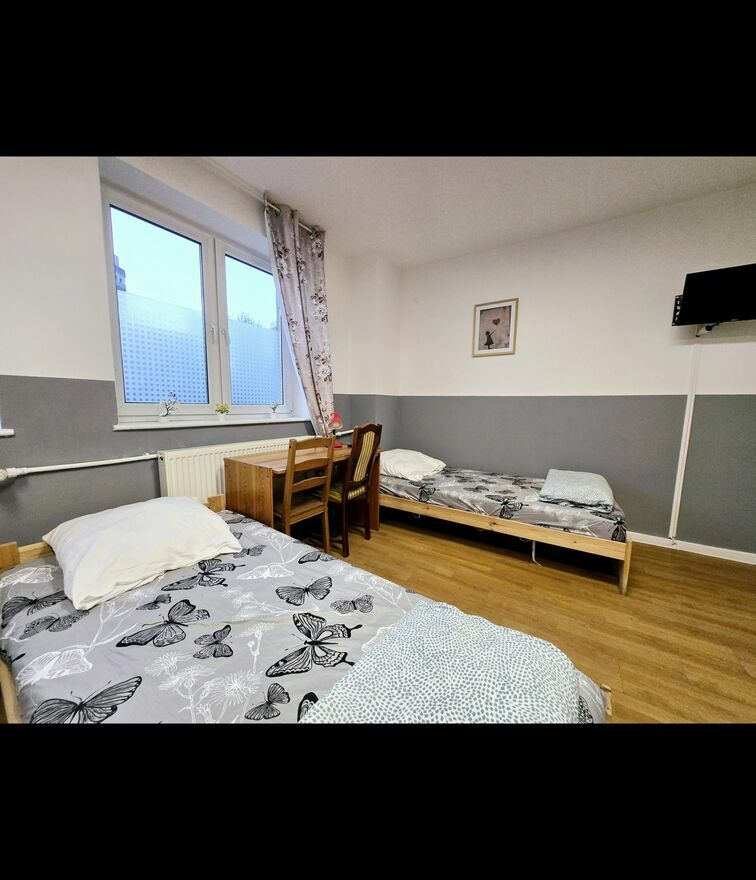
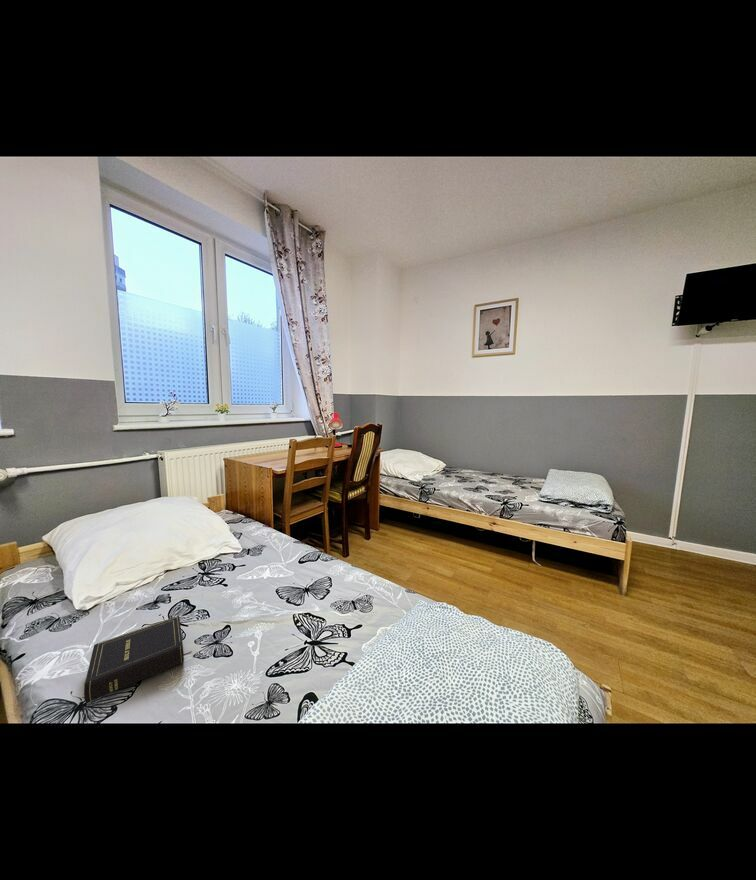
+ book (142, 653)
